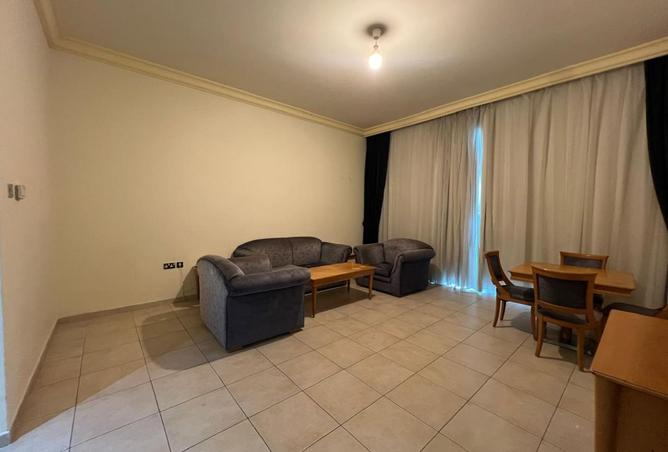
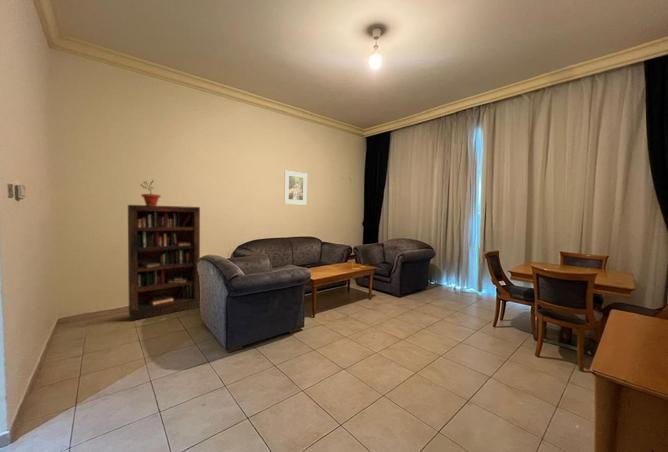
+ potted plant (150, 192)
+ bookcase (165, 258)
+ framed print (295, 188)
